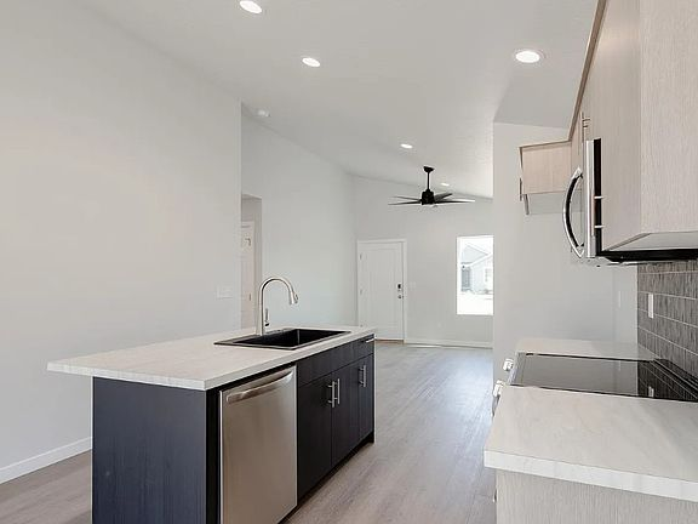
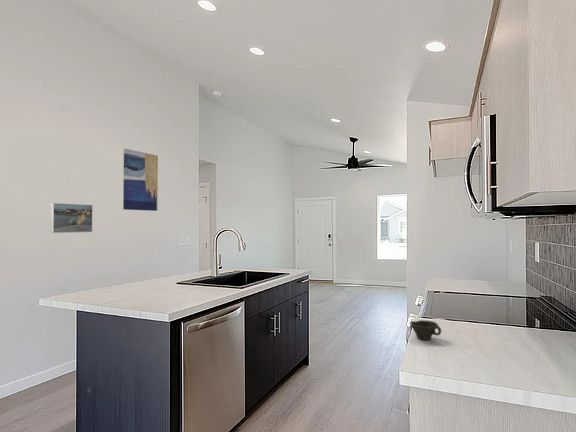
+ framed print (72, 218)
+ wall art (141, 181)
+ cup (425, 330)
